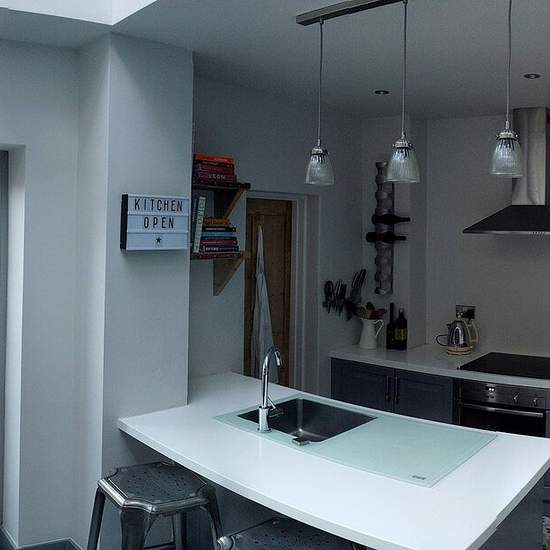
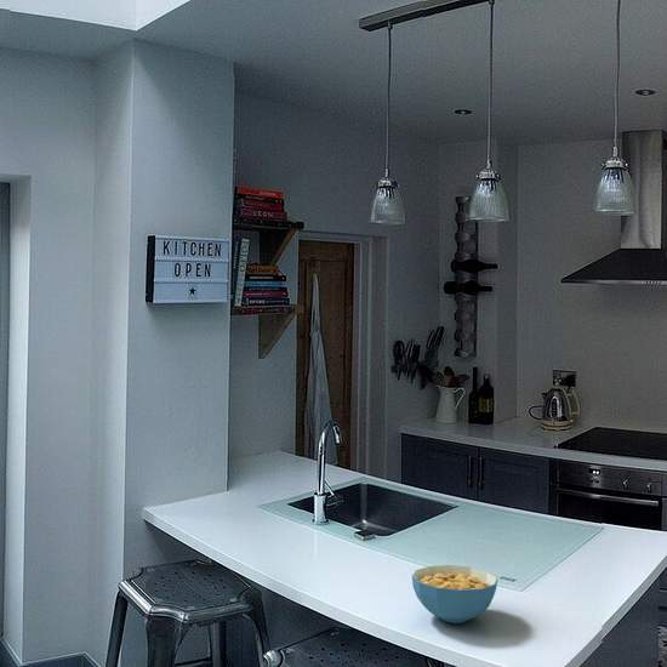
+ cereal bowl (454, 597)
